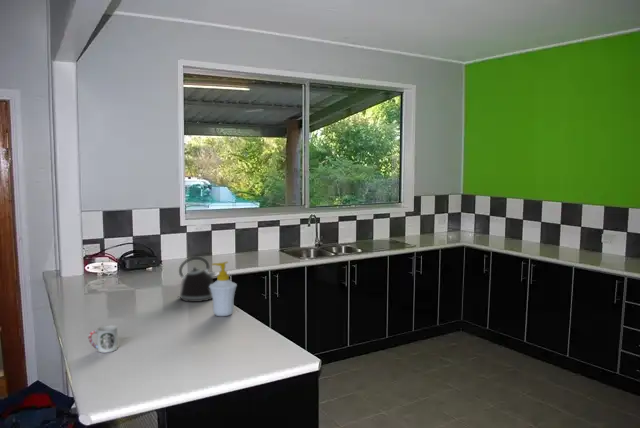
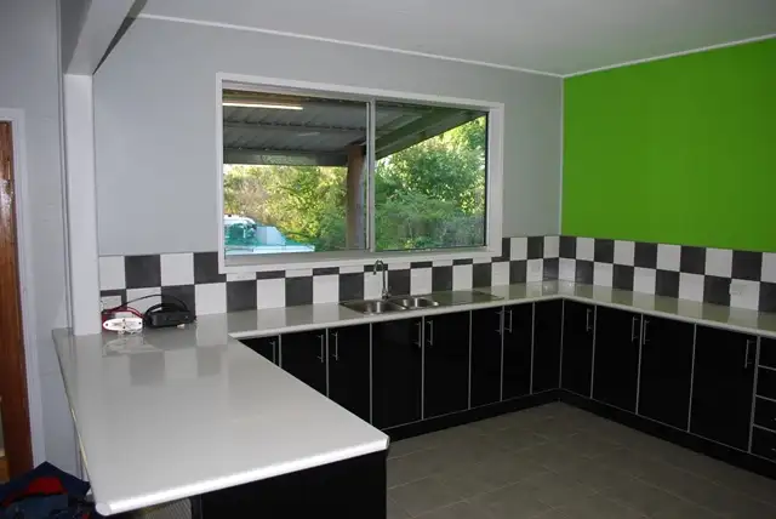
- cup (103, 339)
- soap bottle (223, 288)
- kettle (197, 277)
